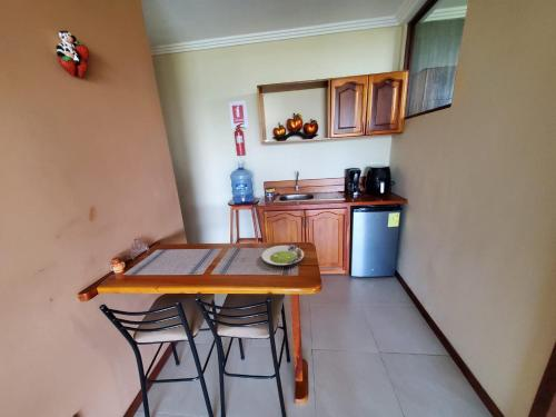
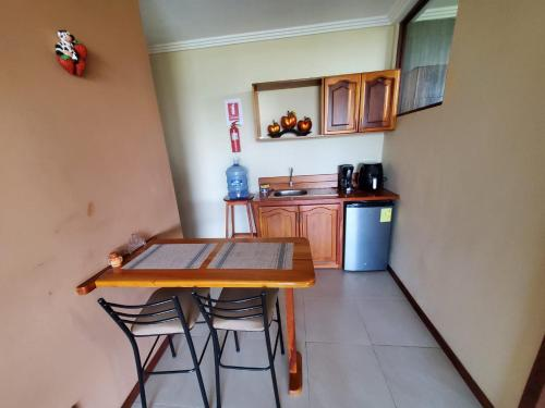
- salad plate (282, 255)
